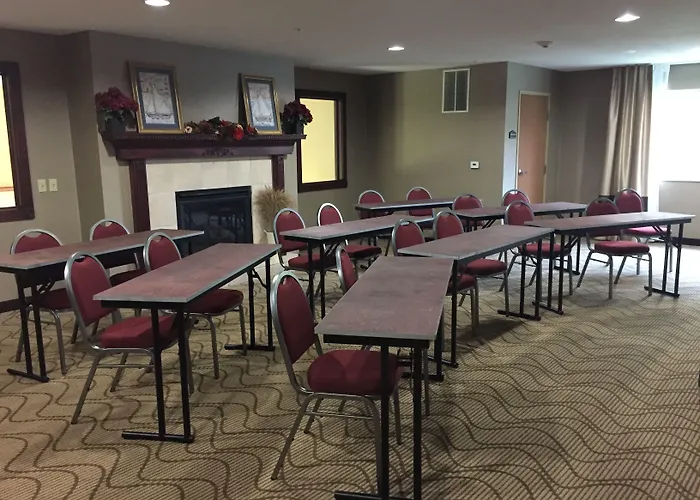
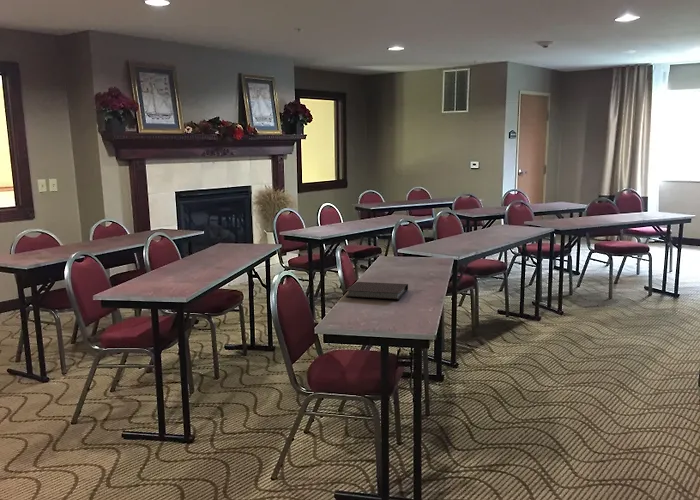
+ notebook (377, 290)
